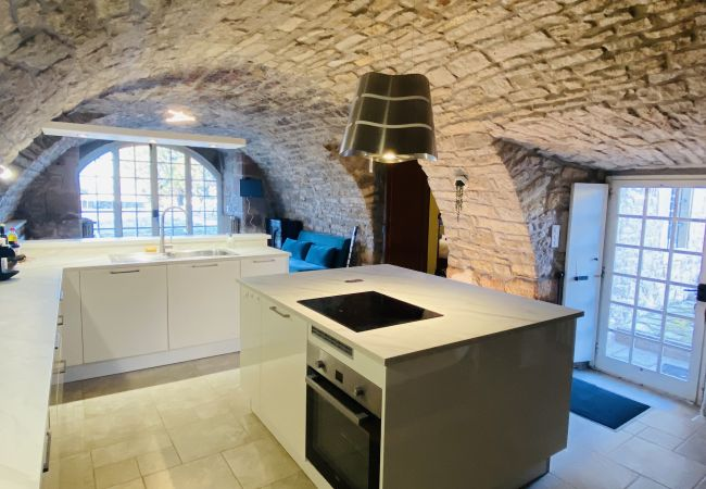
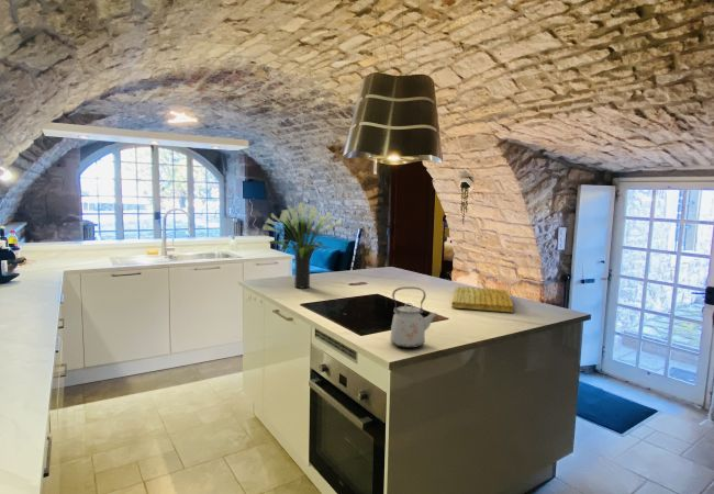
+ kettle (414, 316)
+ cutting board (481, 296)
+ potted plant (301, 245)
